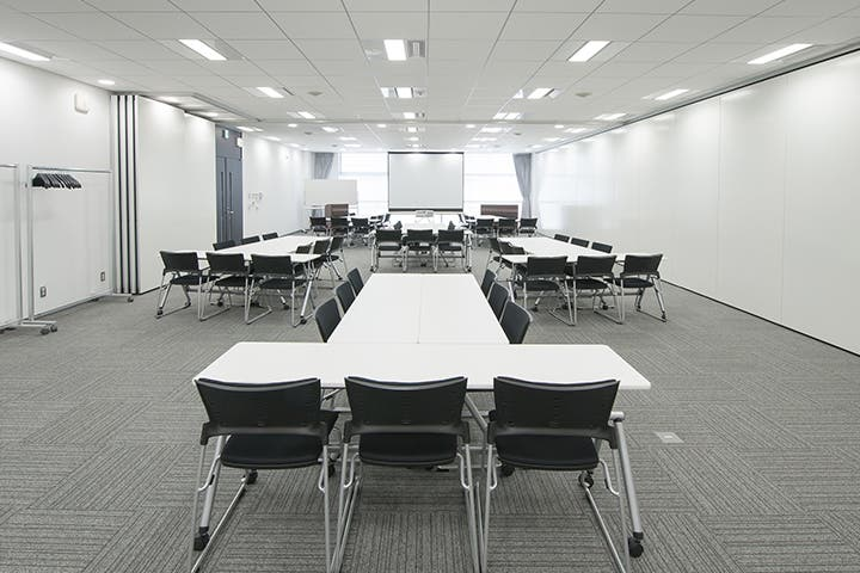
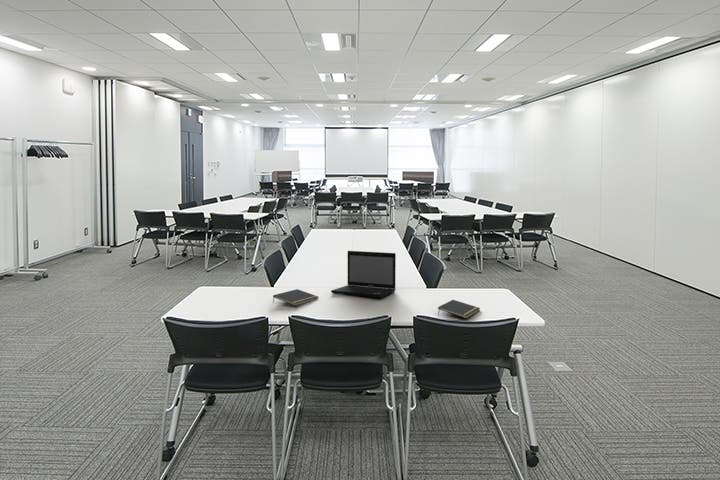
+ laptop (363, 273)
+ notepad (296, 297)
+ notepad (459, 308)
